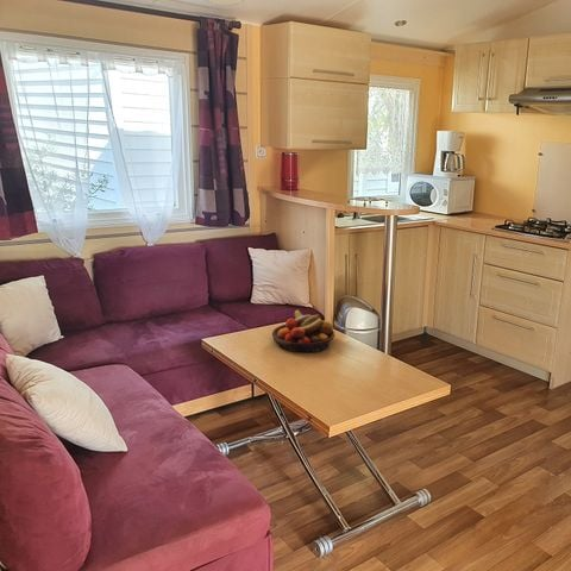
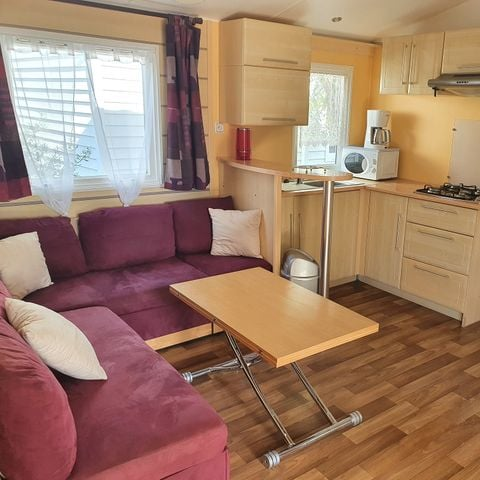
- fruit bowl (302, 330)
